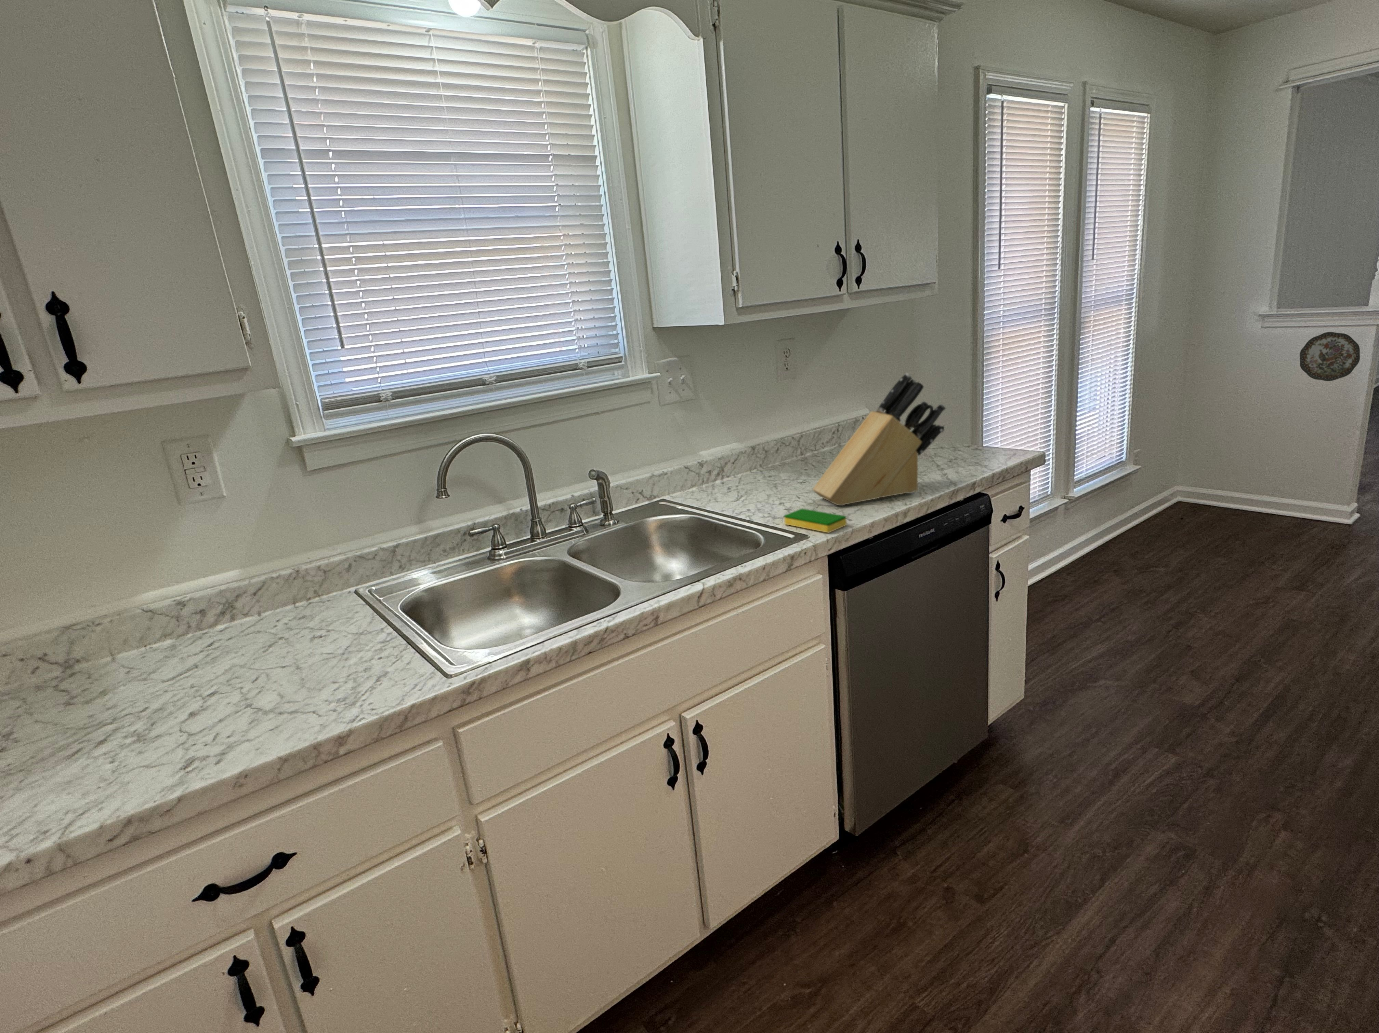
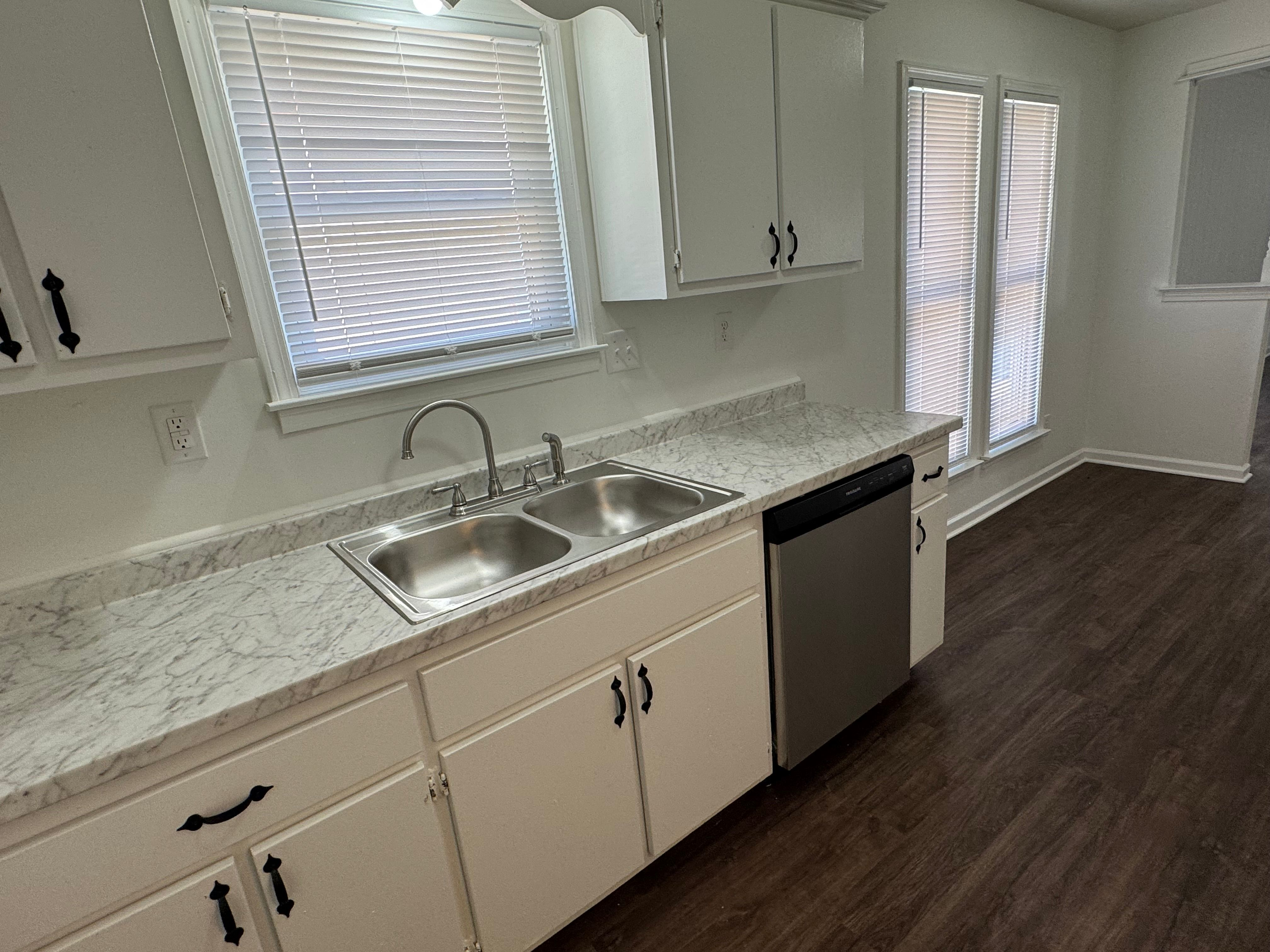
- knife block (878, 437)
- dish sponge (814, 520)
- decorative plate (1329, 356)
